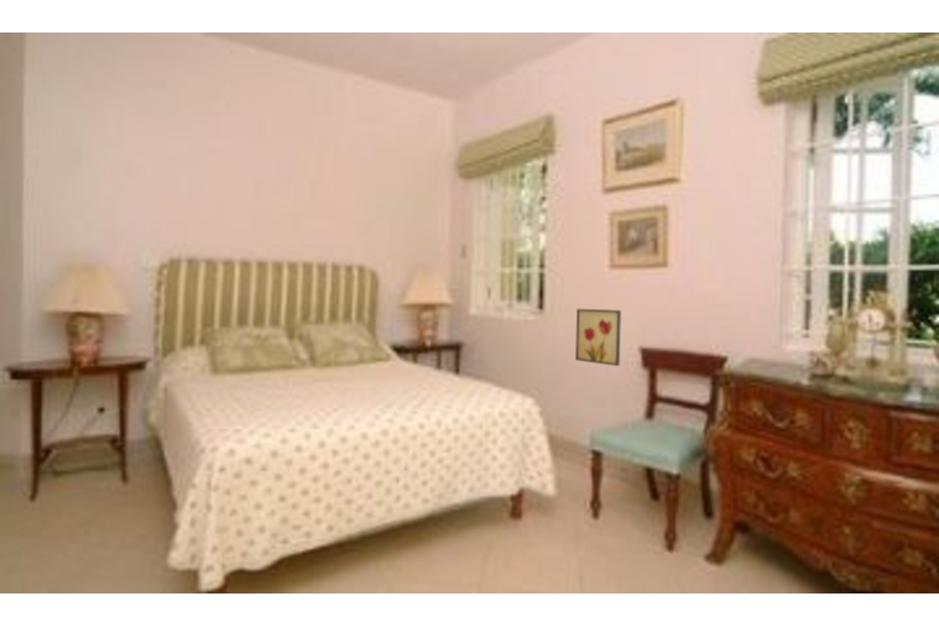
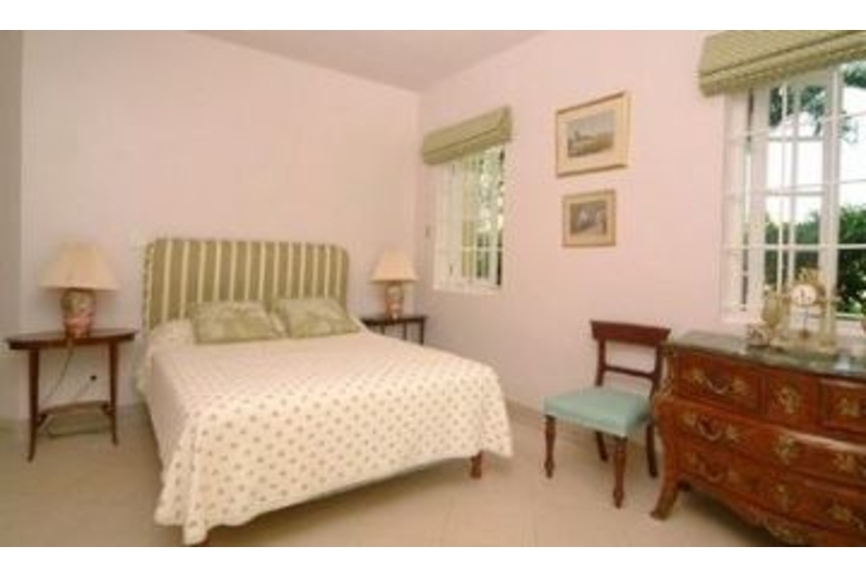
- wall art (597, 336)
